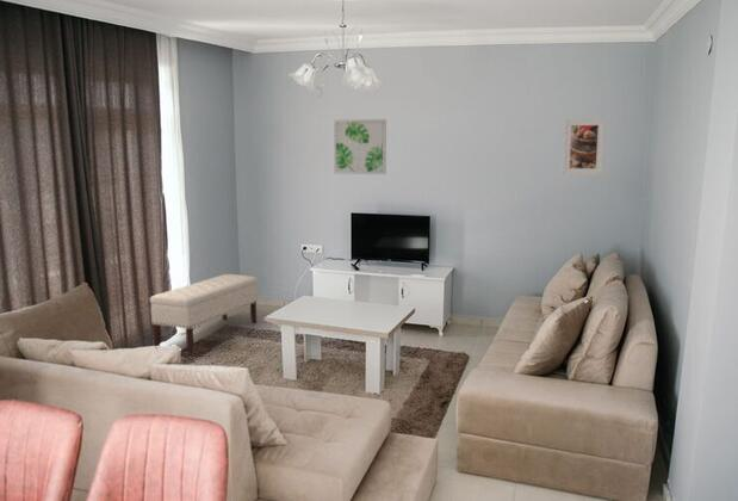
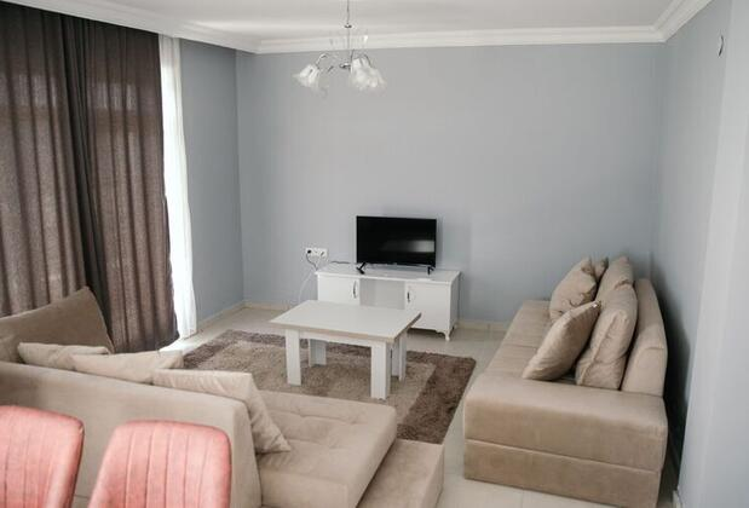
- bench (207, 309)
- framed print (583, 147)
- wall art (359, 147)
